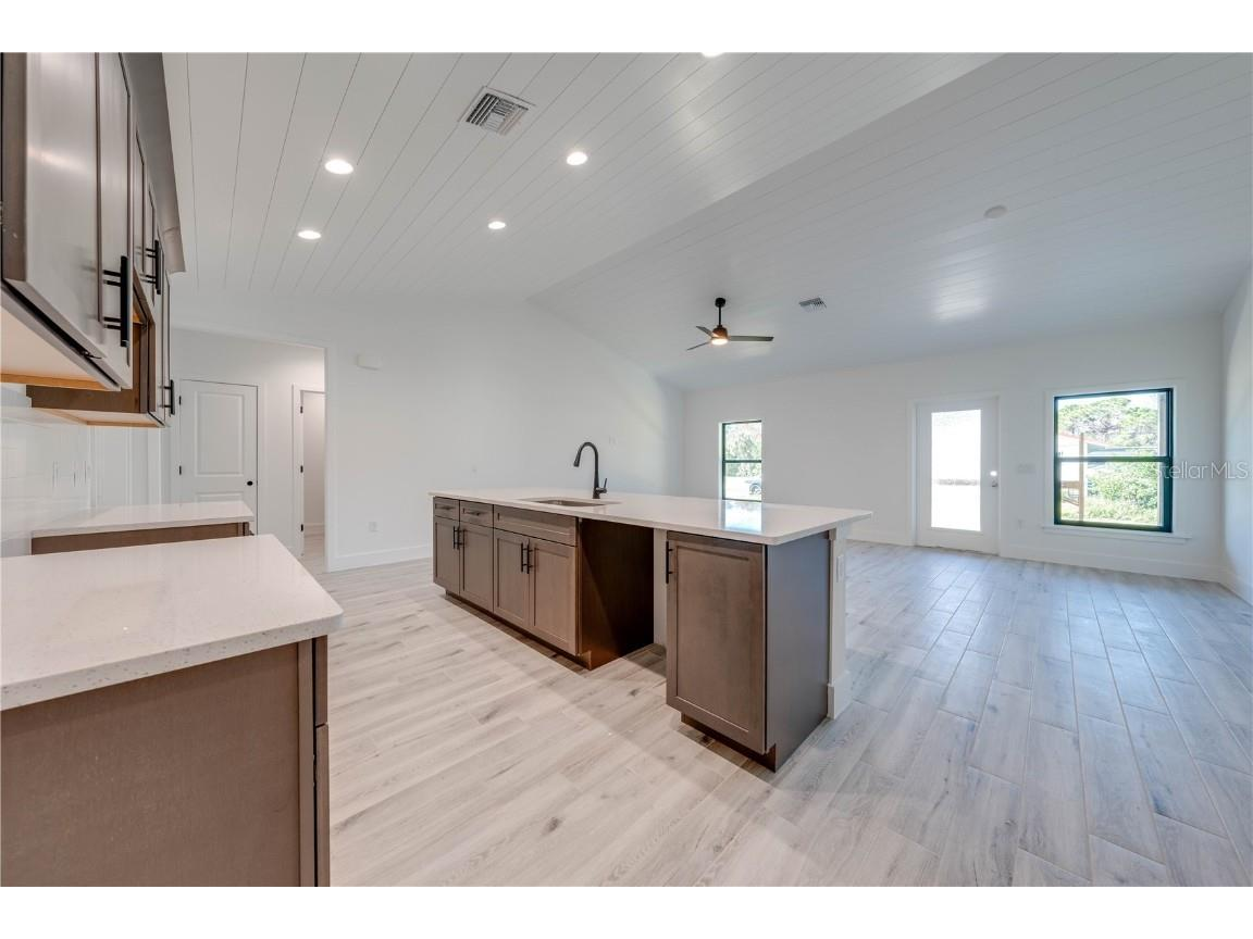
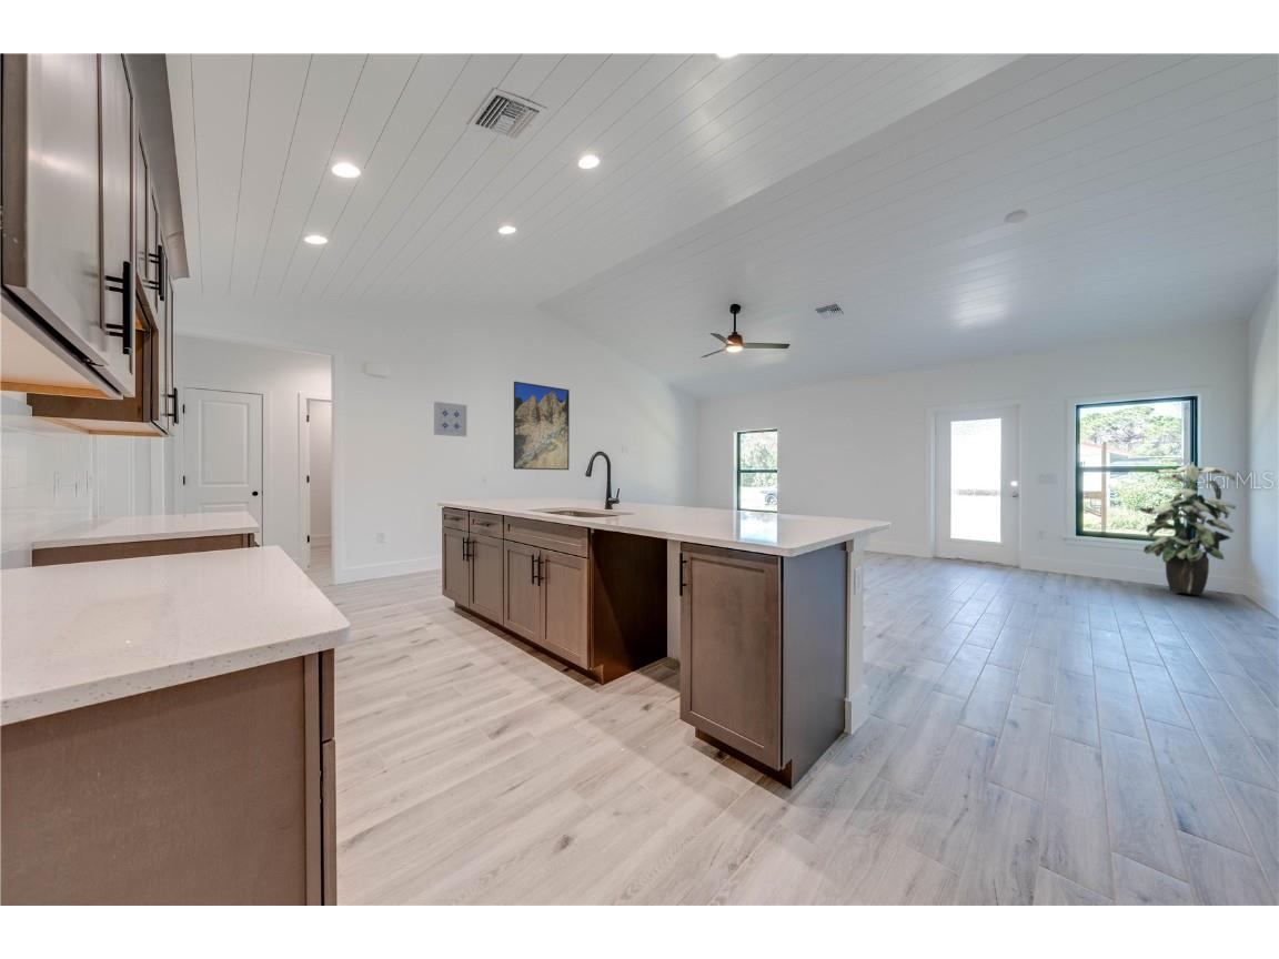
+ indoor plant (1184, 525)
+ wall art (451, 420)
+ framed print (542, 427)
